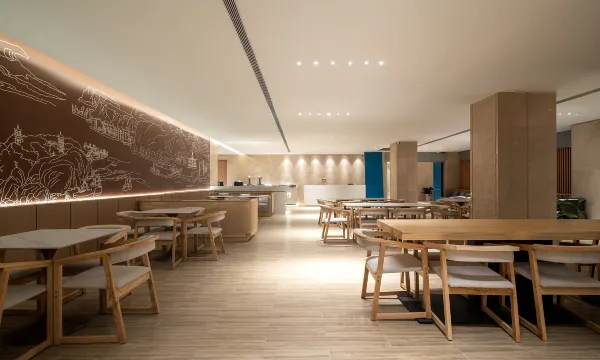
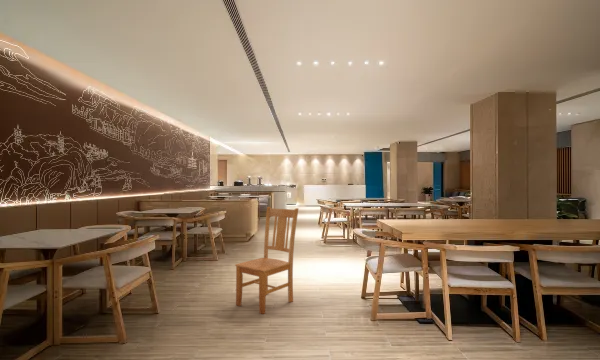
+ chair (267, 255)
